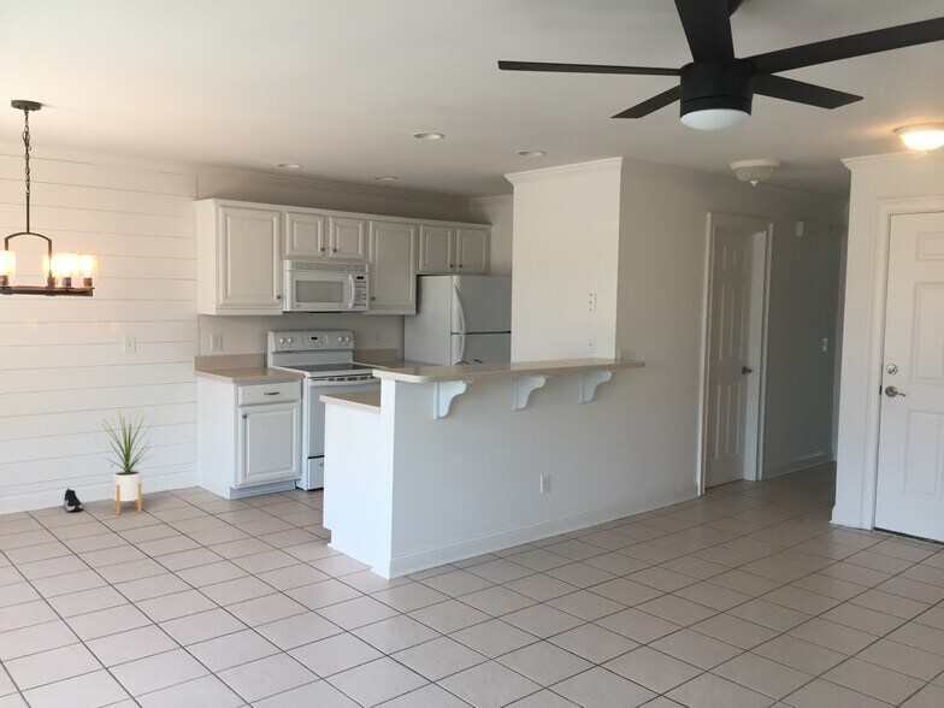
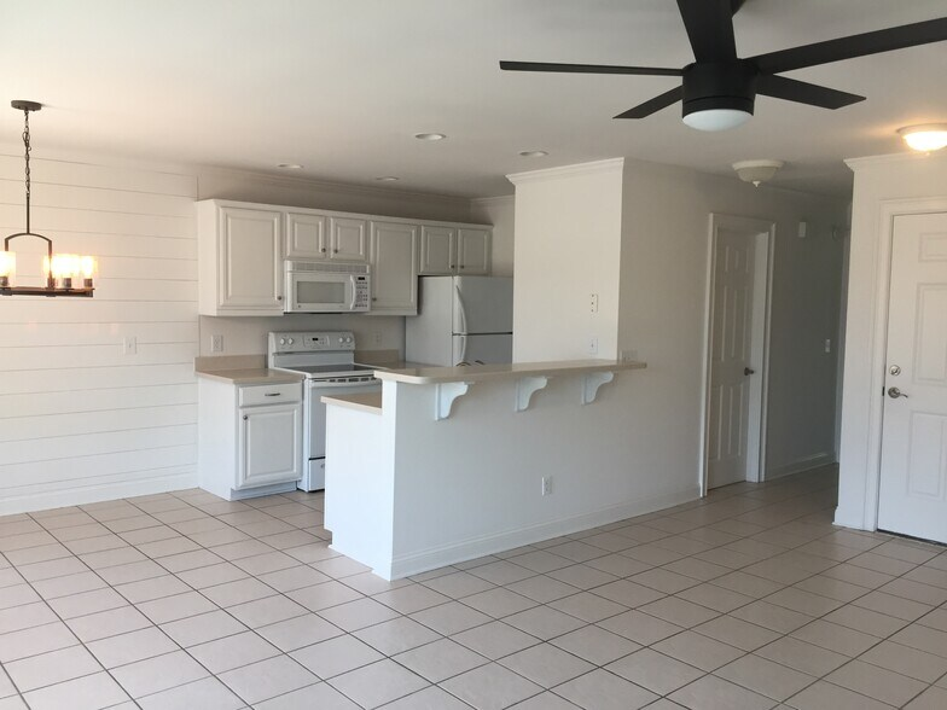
- shoe (72, 498)
- house plant (129, 460)
